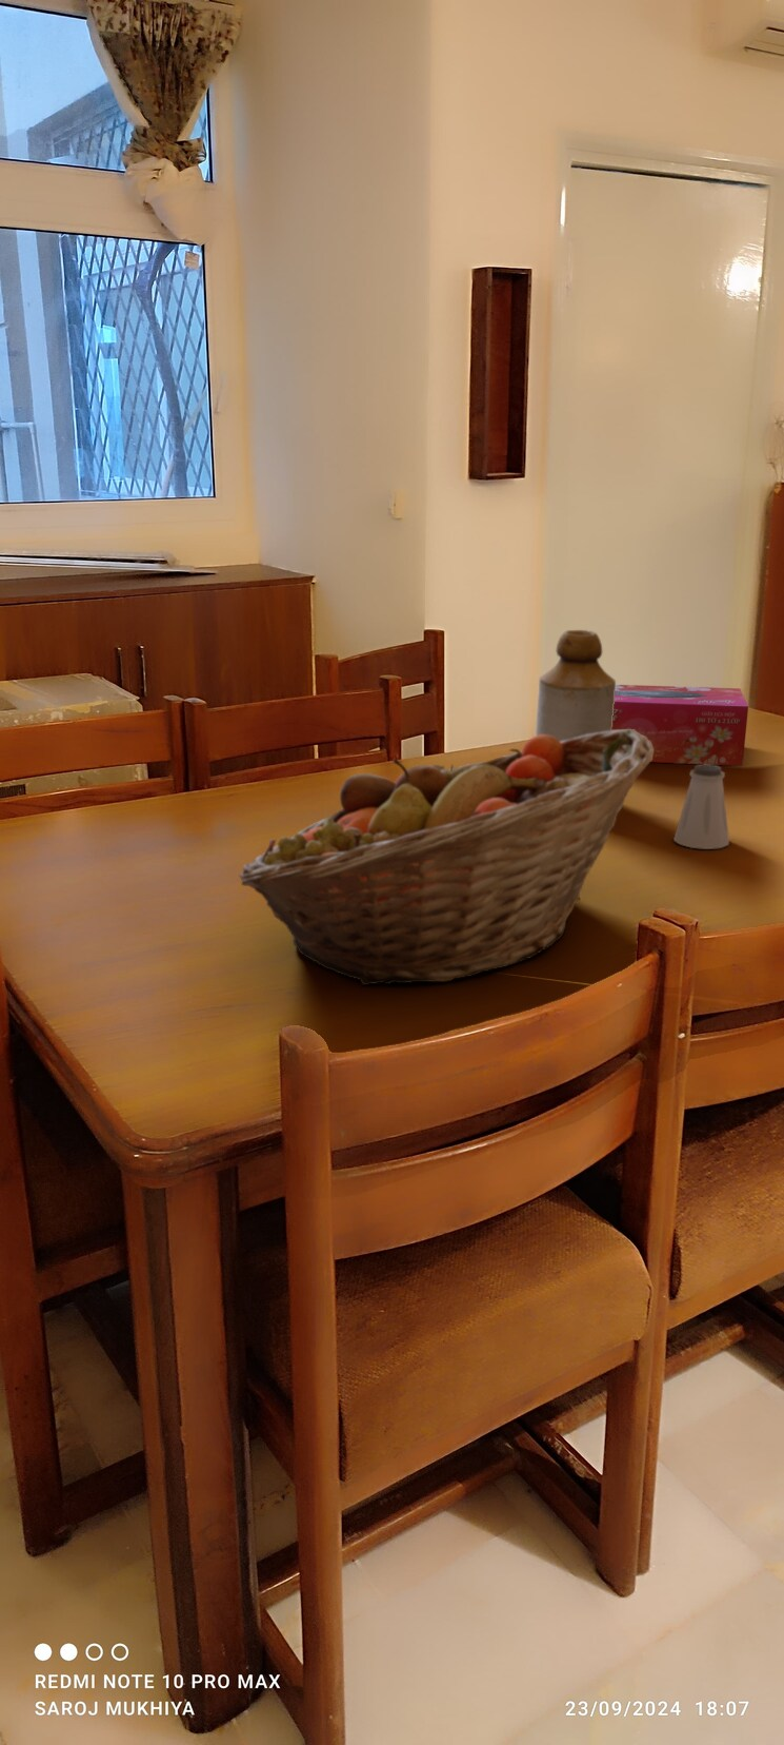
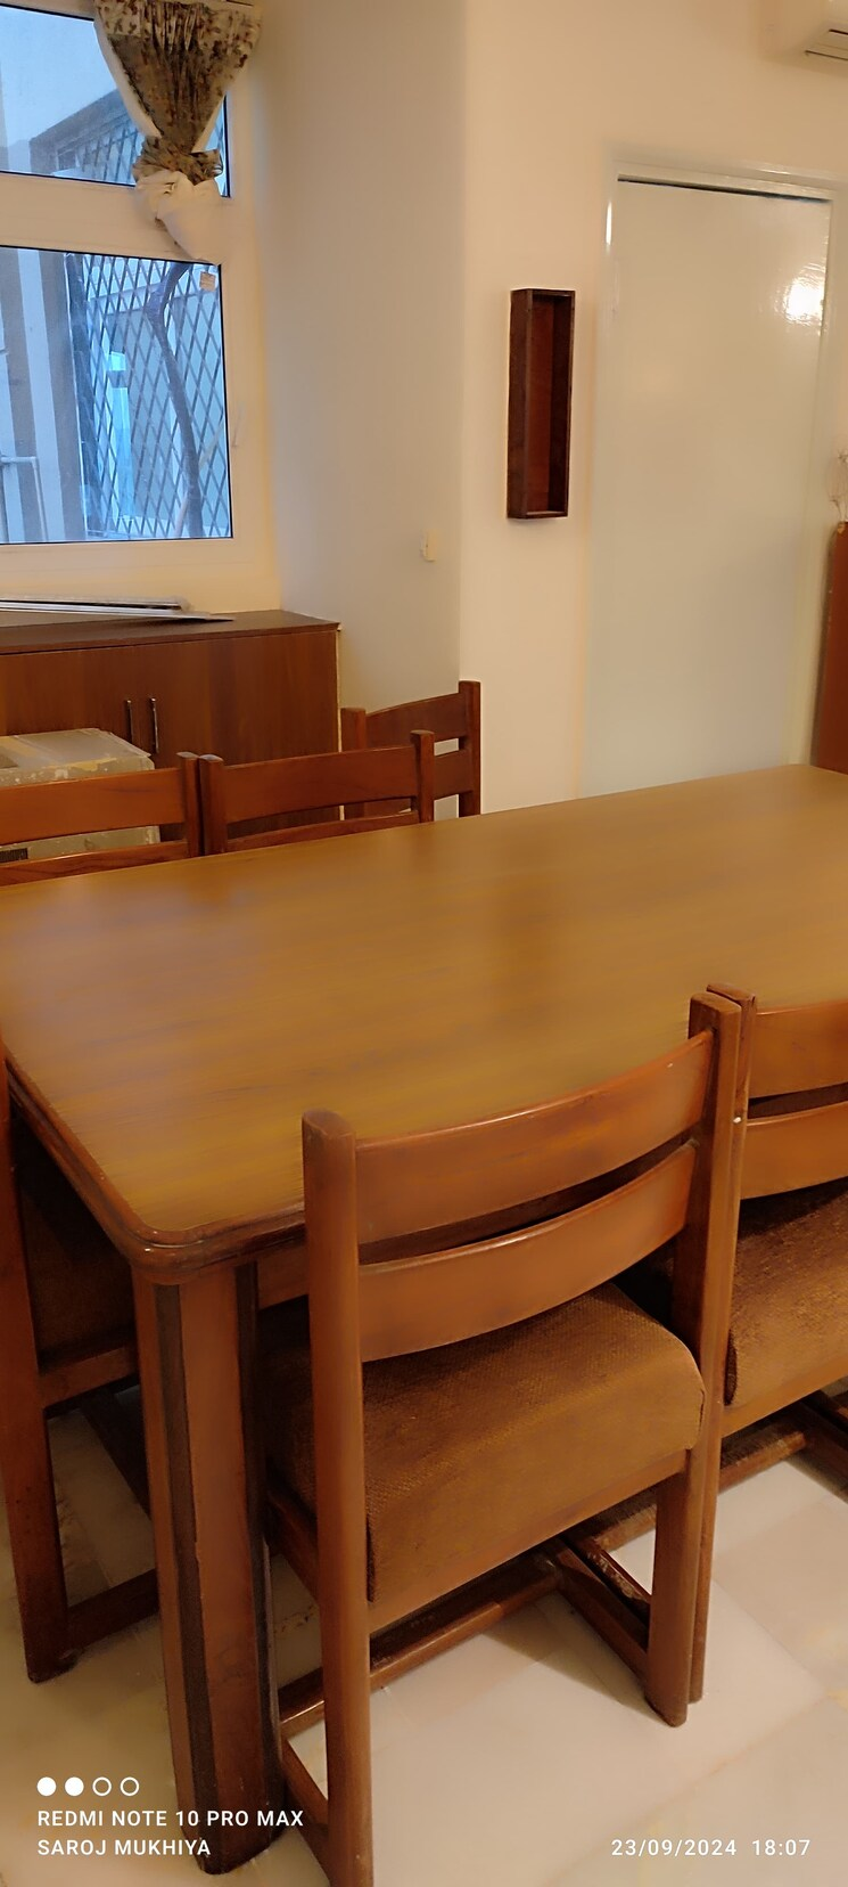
- tissue box (654, 723)
- bottle (574, 718)
- fruit basket (453, 836)
- saltshaker (704, 804)
